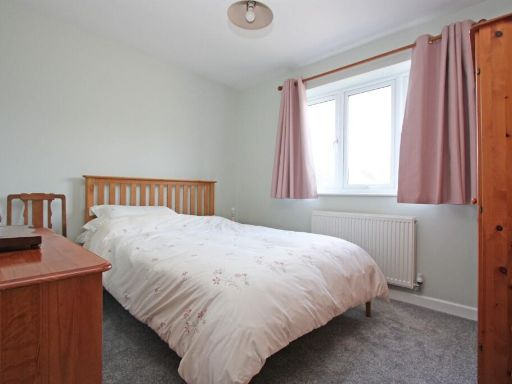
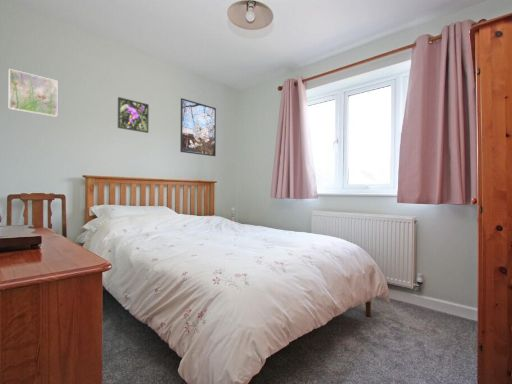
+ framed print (199, 128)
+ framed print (34, 94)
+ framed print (133, 115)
